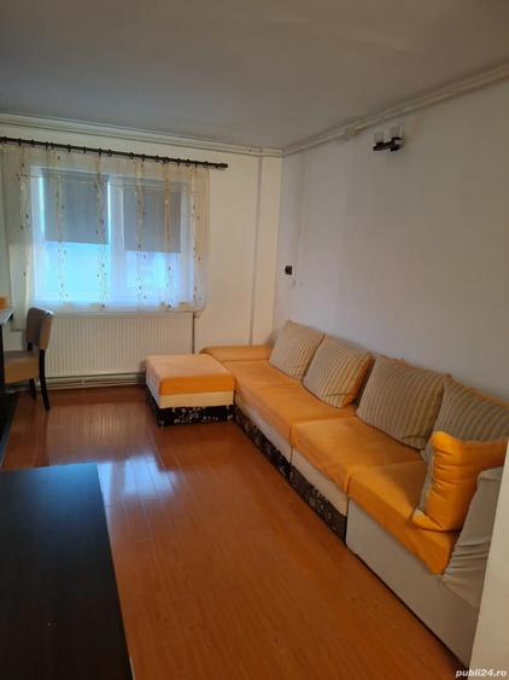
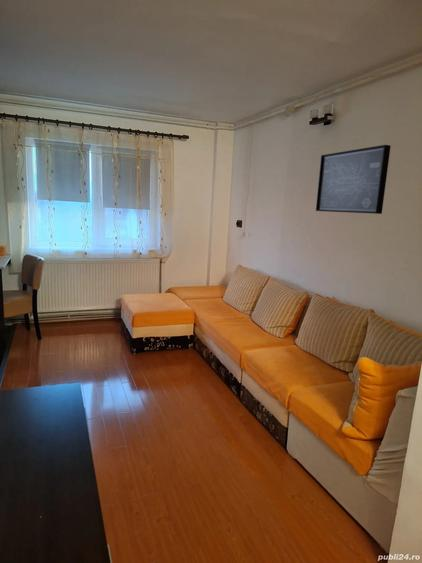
+ wall art (348, 182)
